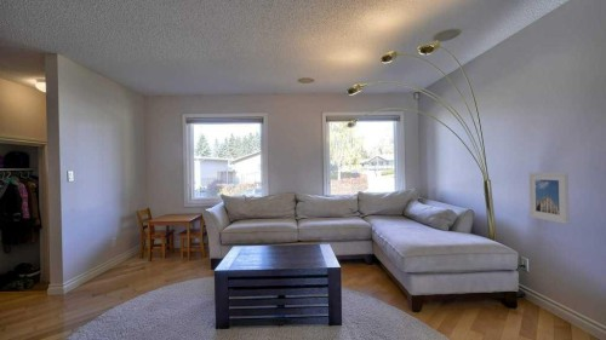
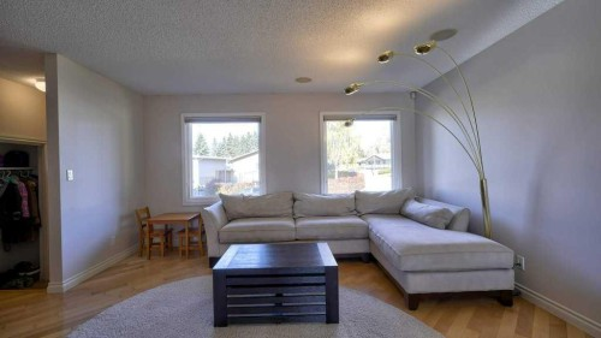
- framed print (547, 196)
